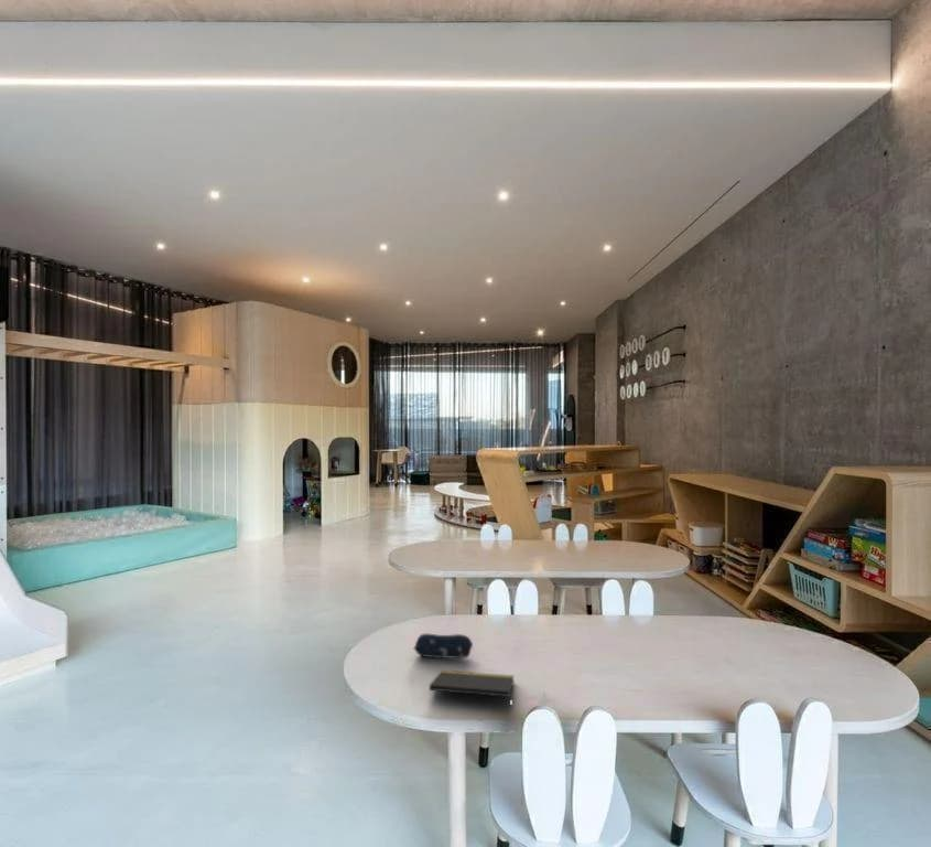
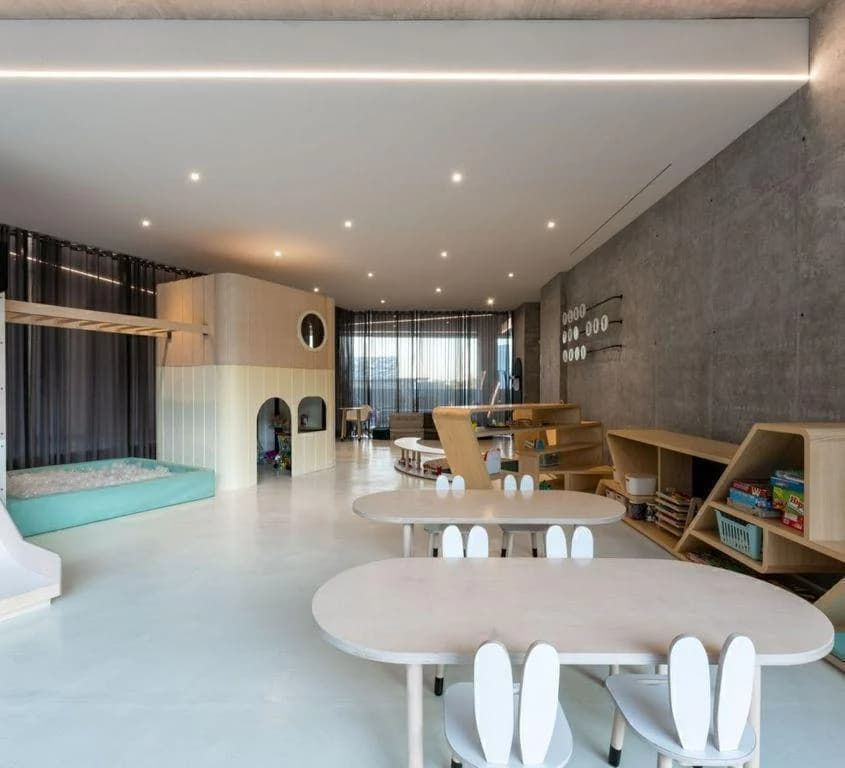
- notepad (473, 683)
- pencil case (443, 645)
